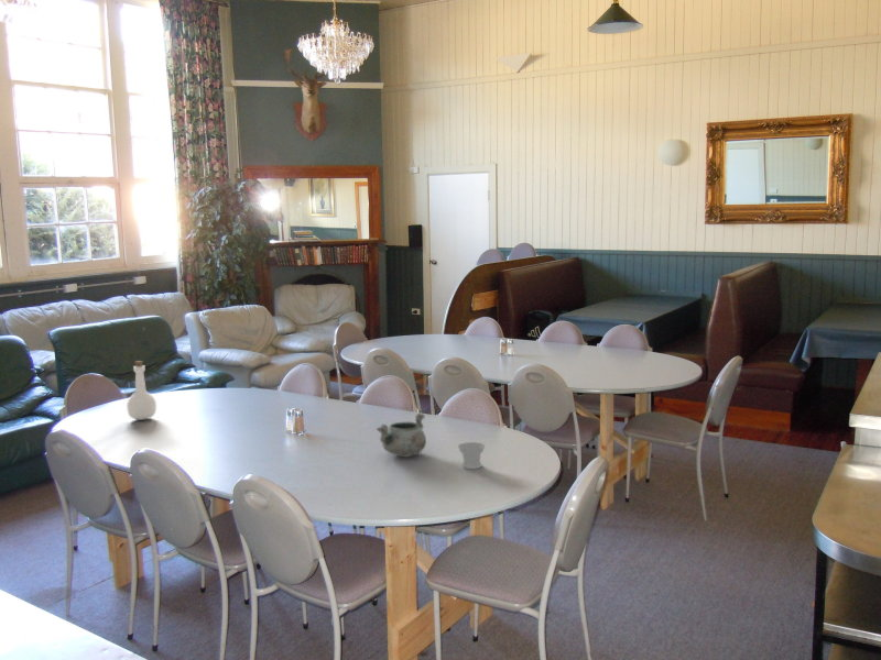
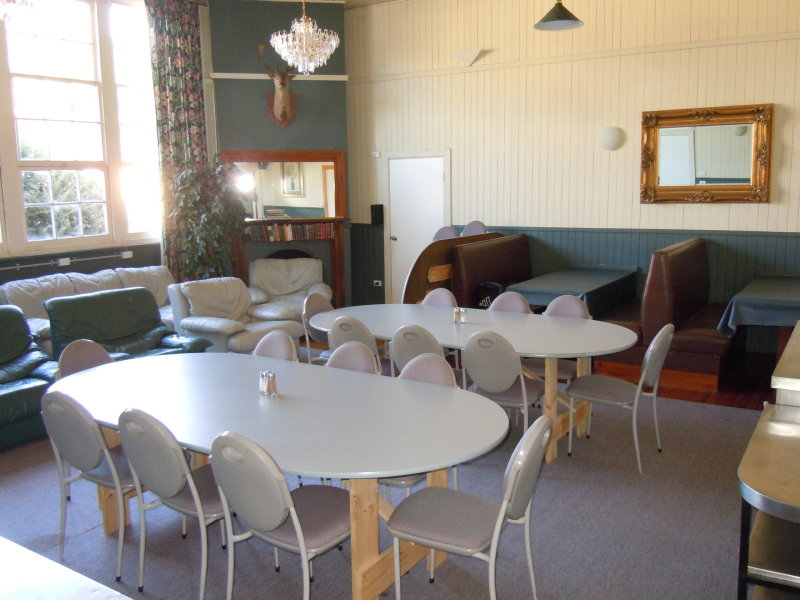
- bottle (140, 389)
- decorative bowl (403, 436)
- cup (471, 455)
